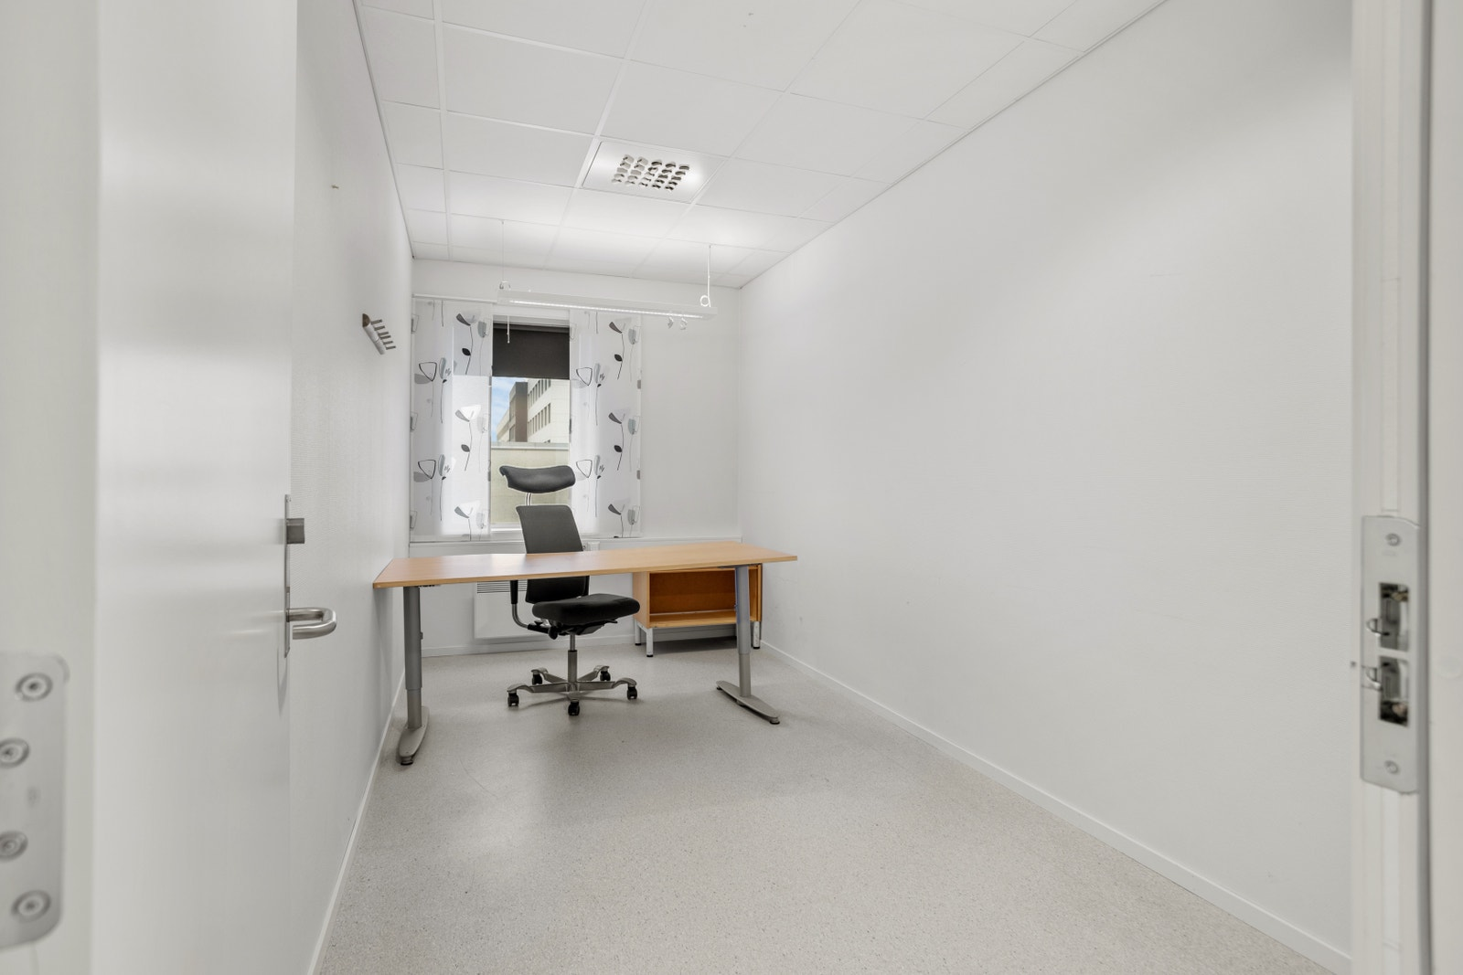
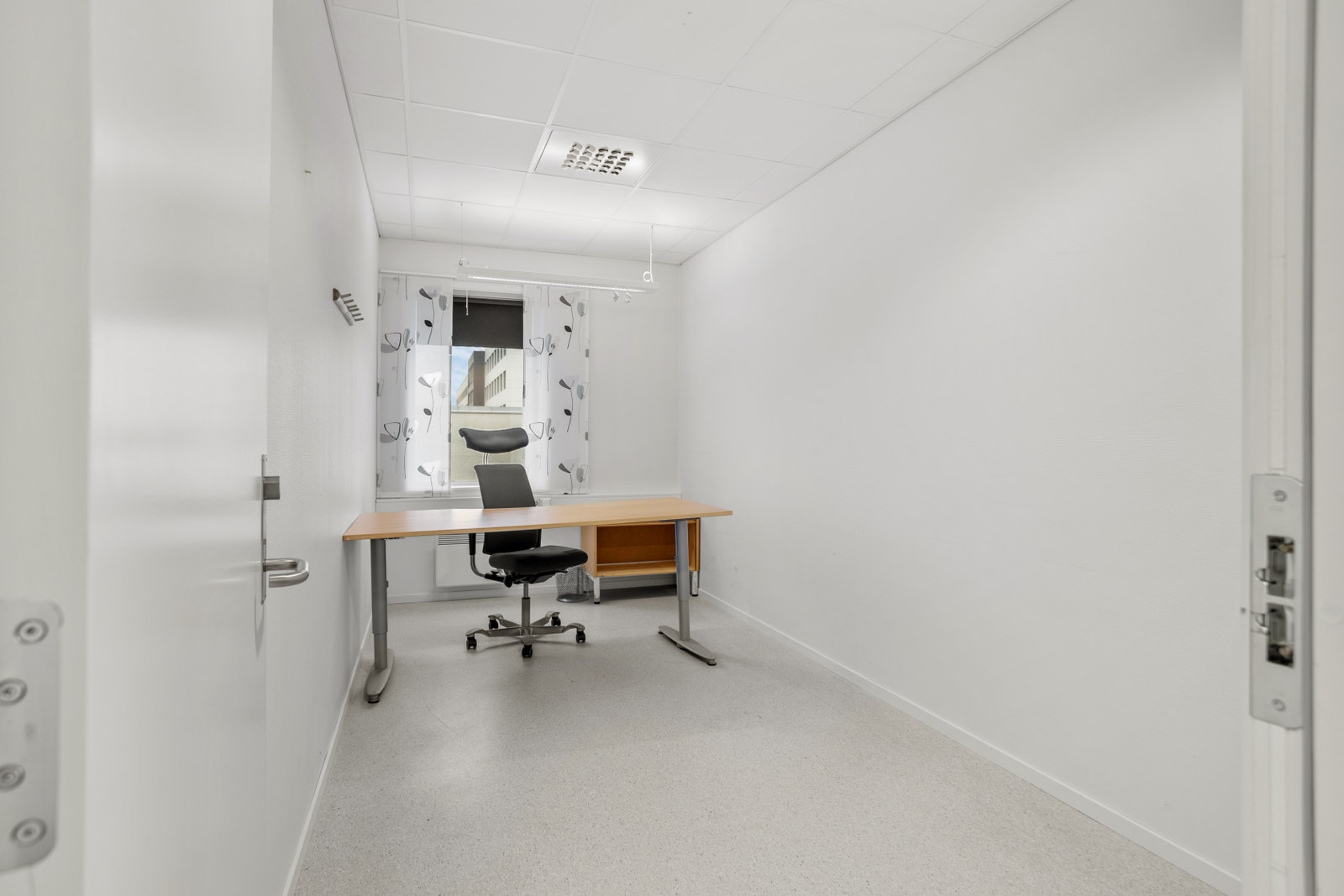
+ waste bin (572, 578)
